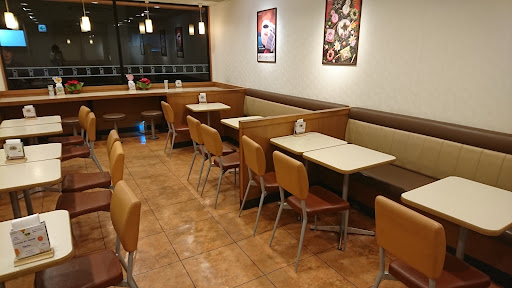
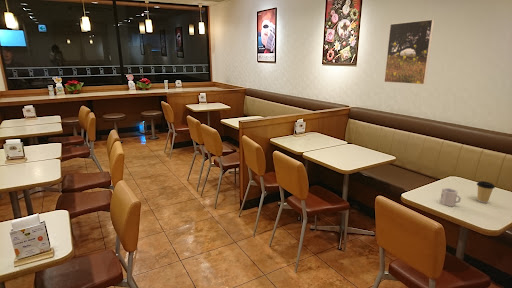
+ cup (450, 197)
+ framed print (407, 53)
+ coffee cup (484, 191)
